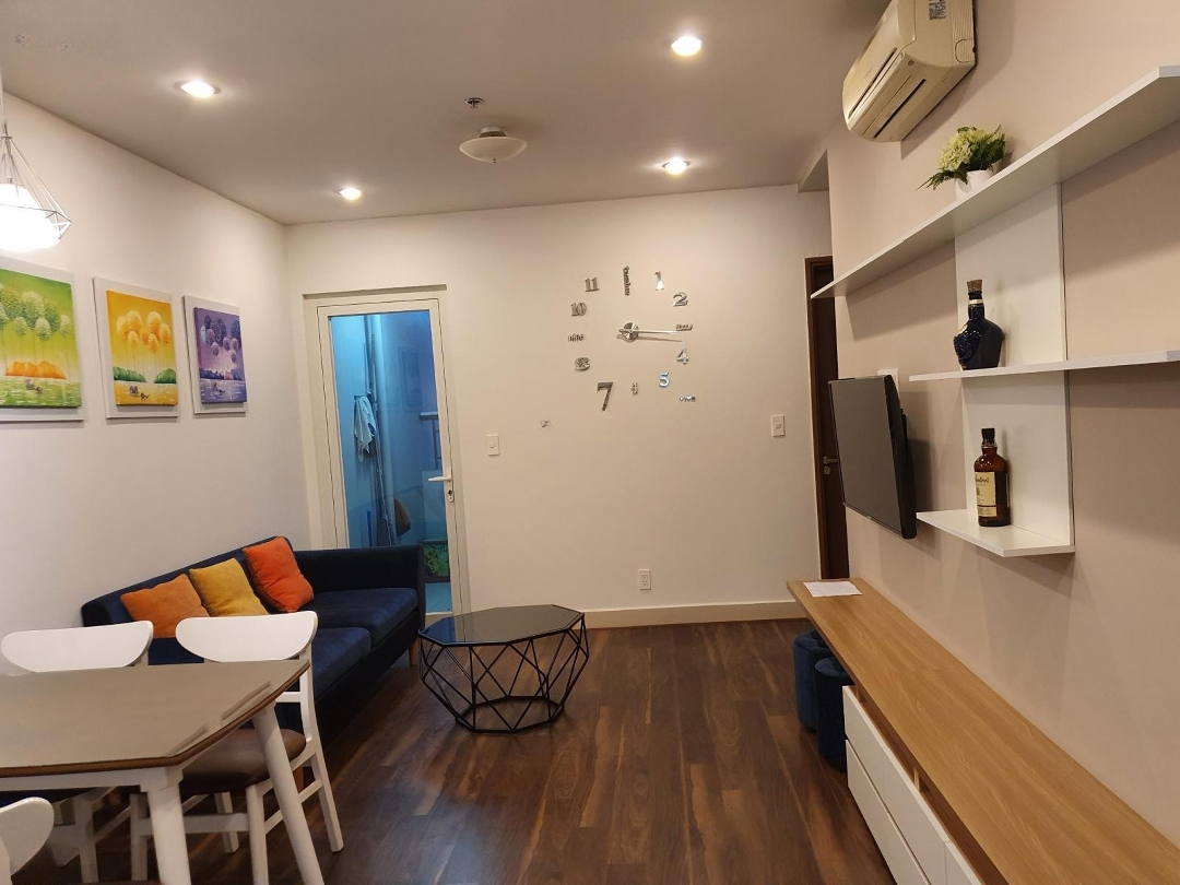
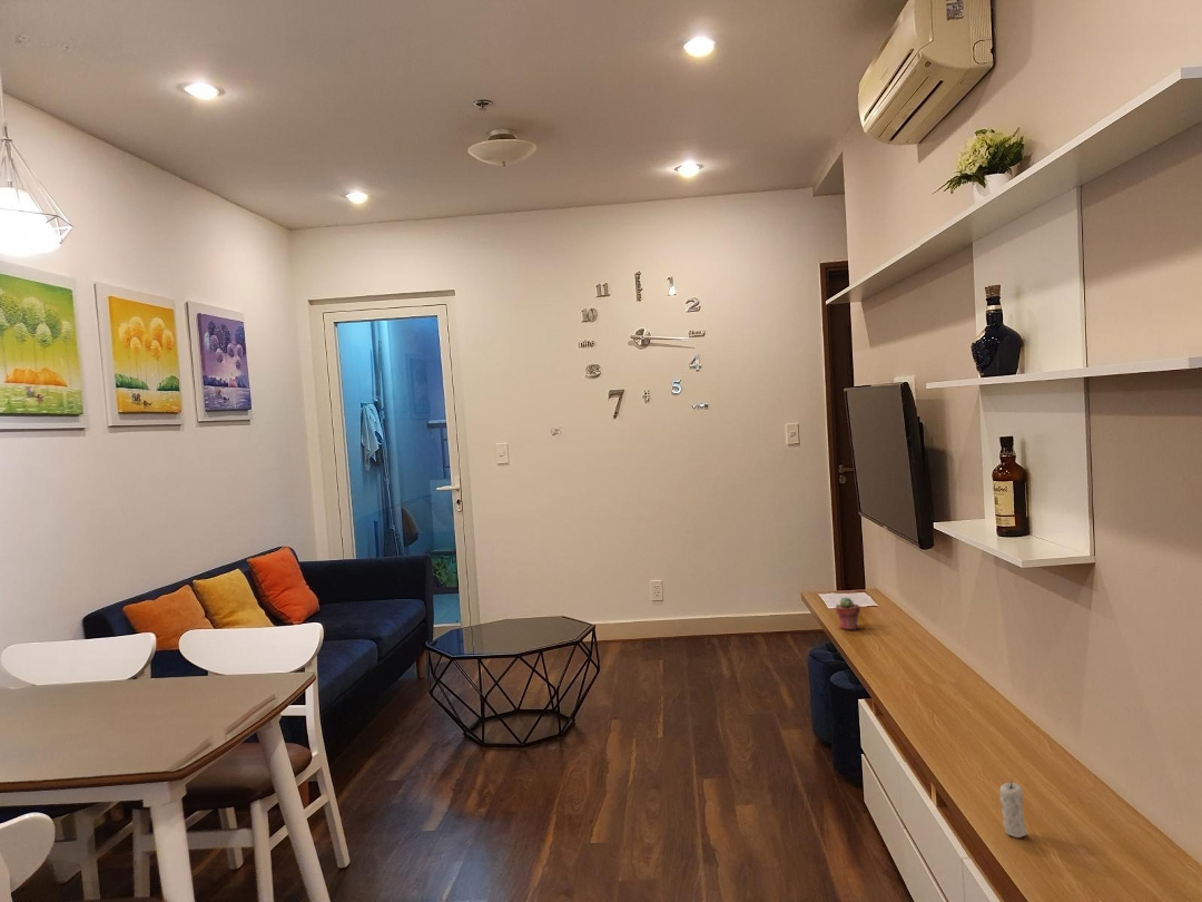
+ candle (1012, 804)
+ potted succulent (847, 612)
